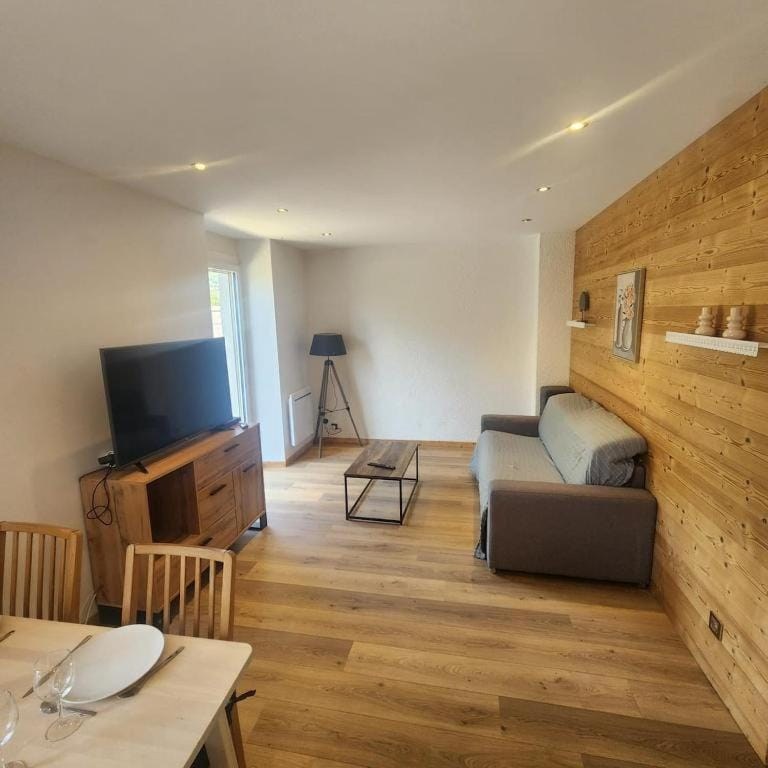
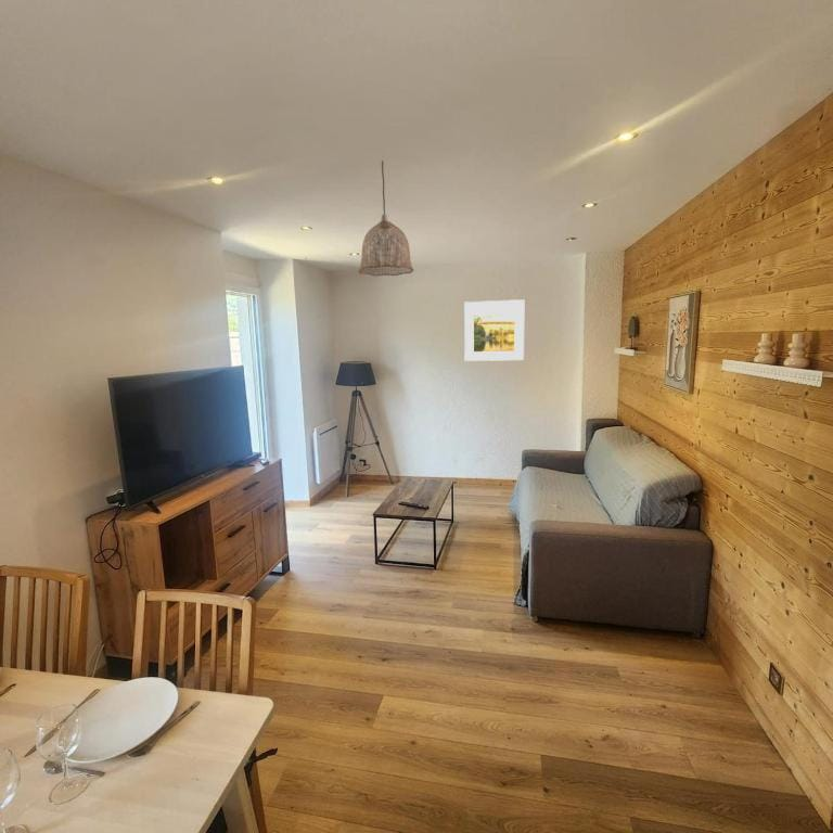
+ pendant lamp (384, 217)
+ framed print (494, 331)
